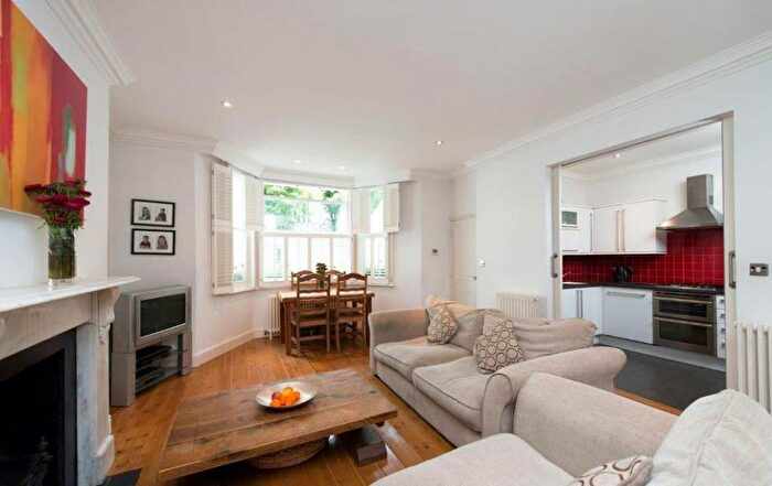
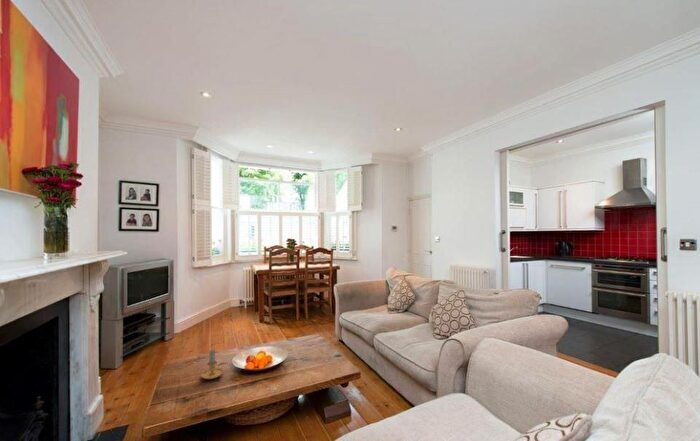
+ candle (209, 362)
